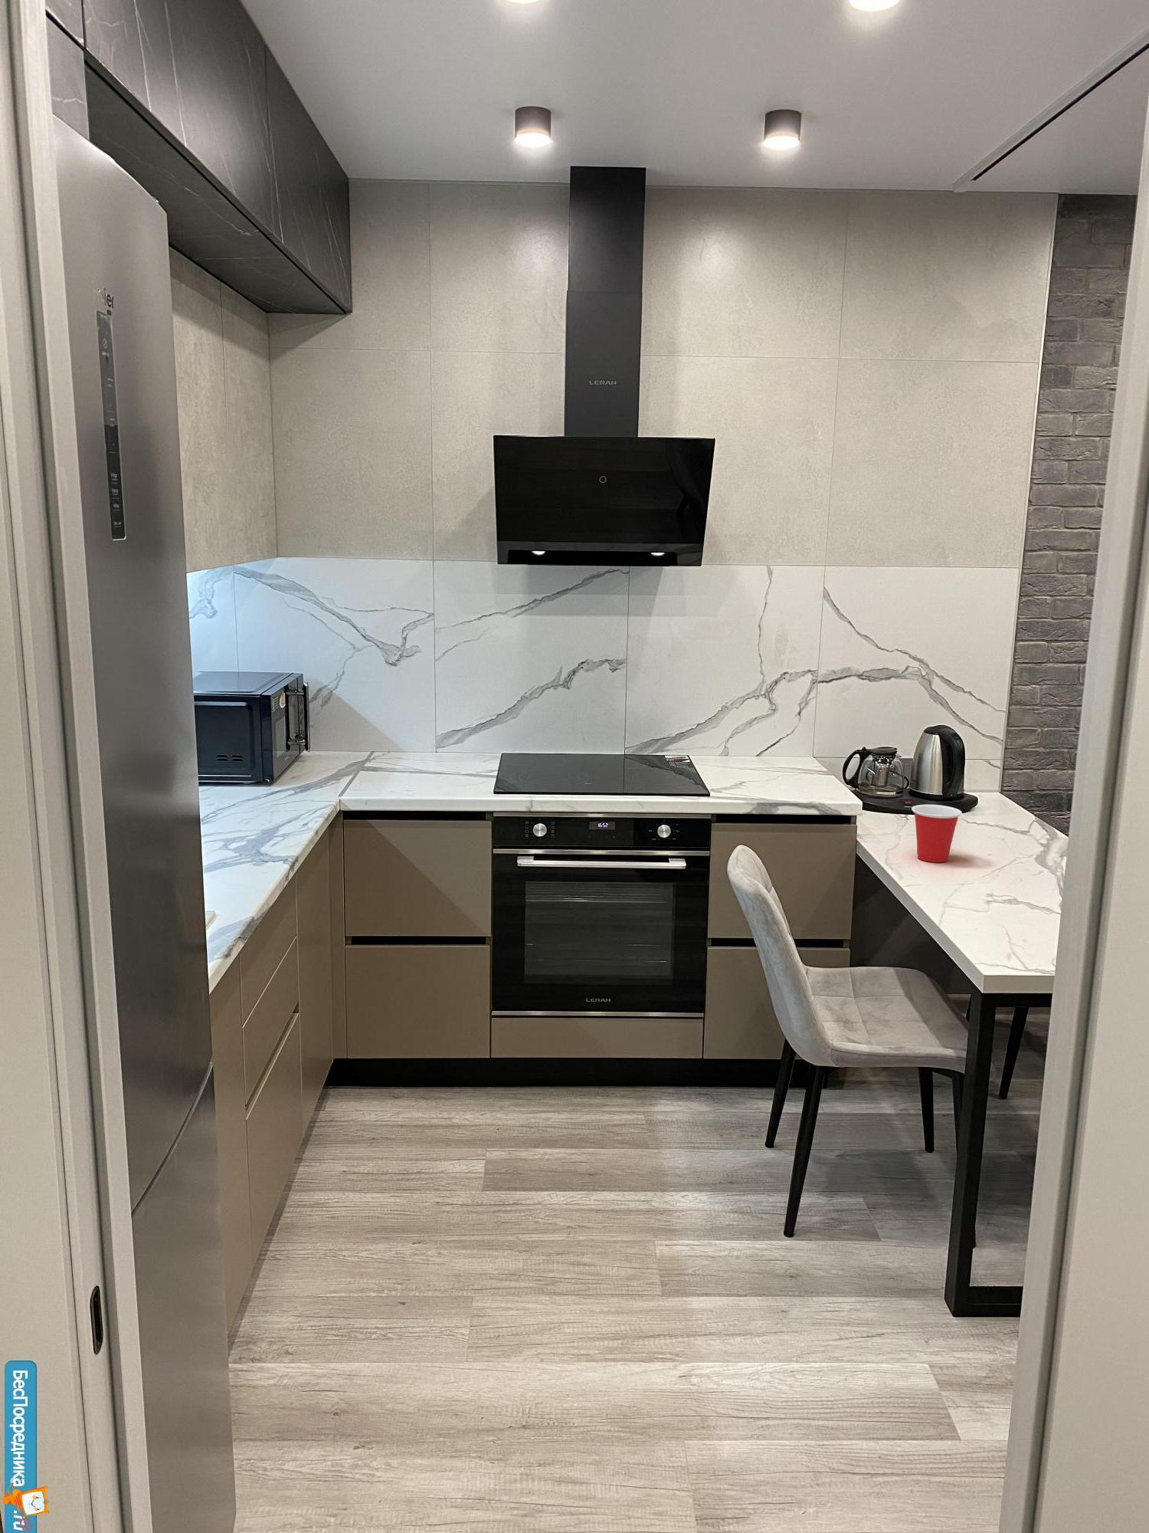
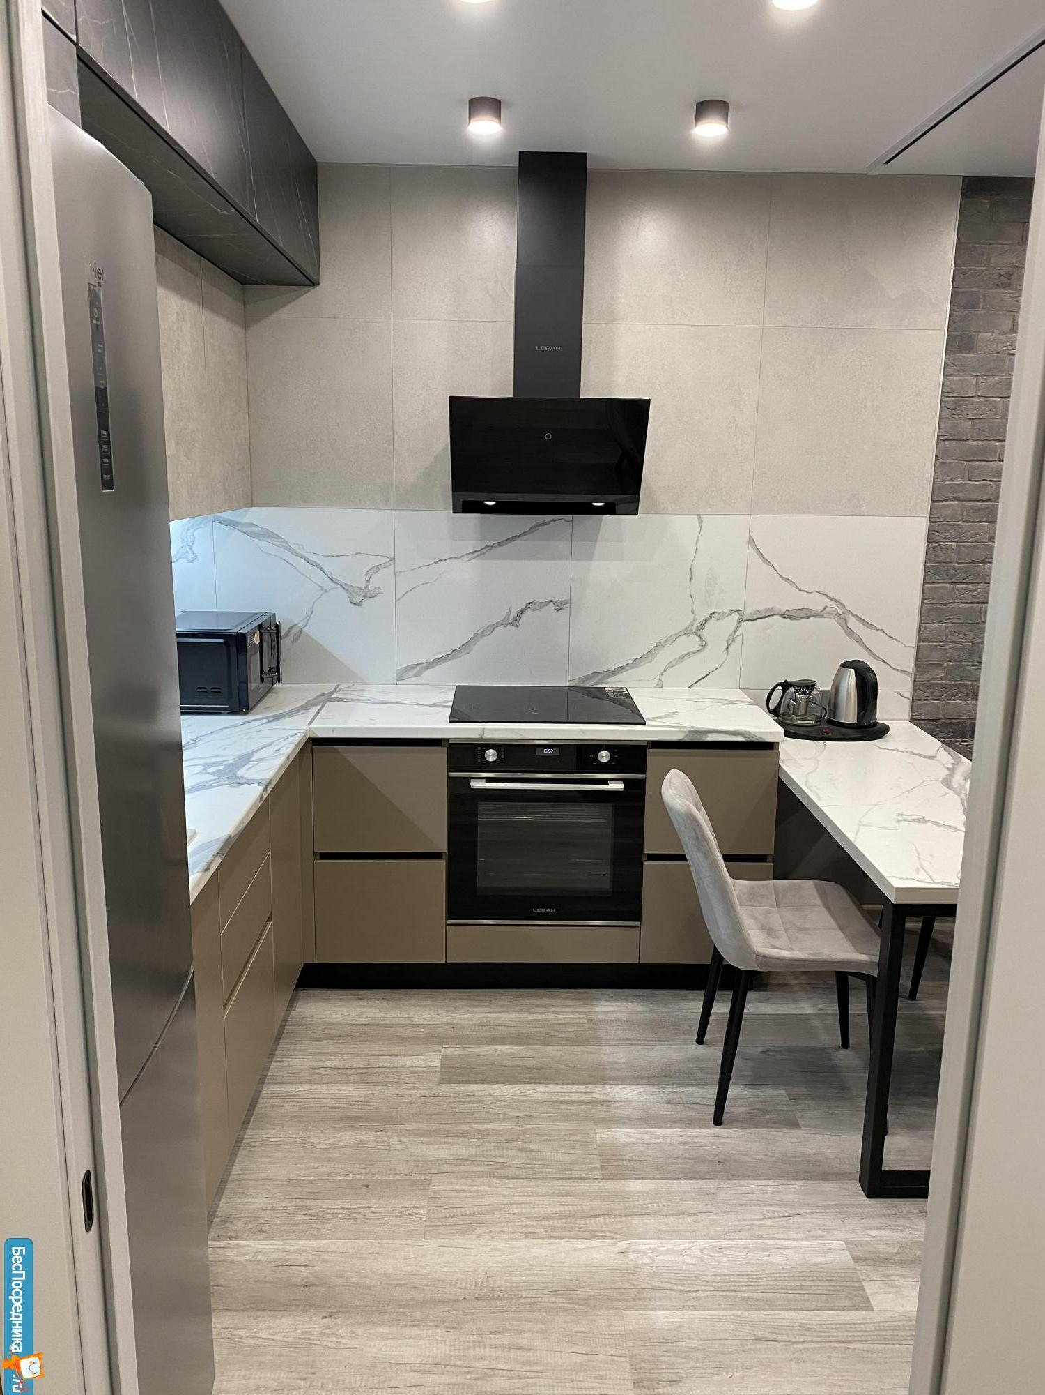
- cup (934, 834)
